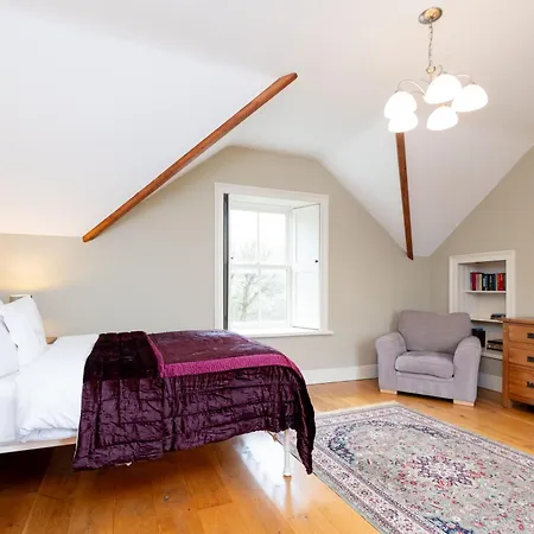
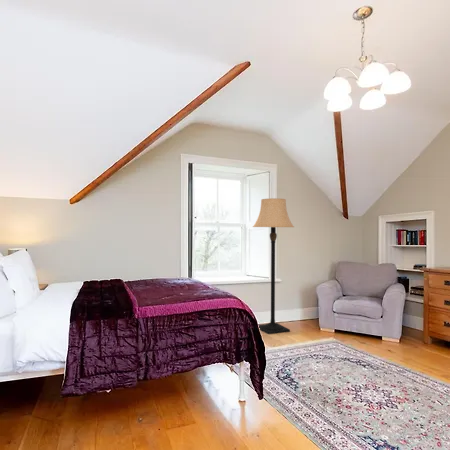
+ lamp (273, 264)
